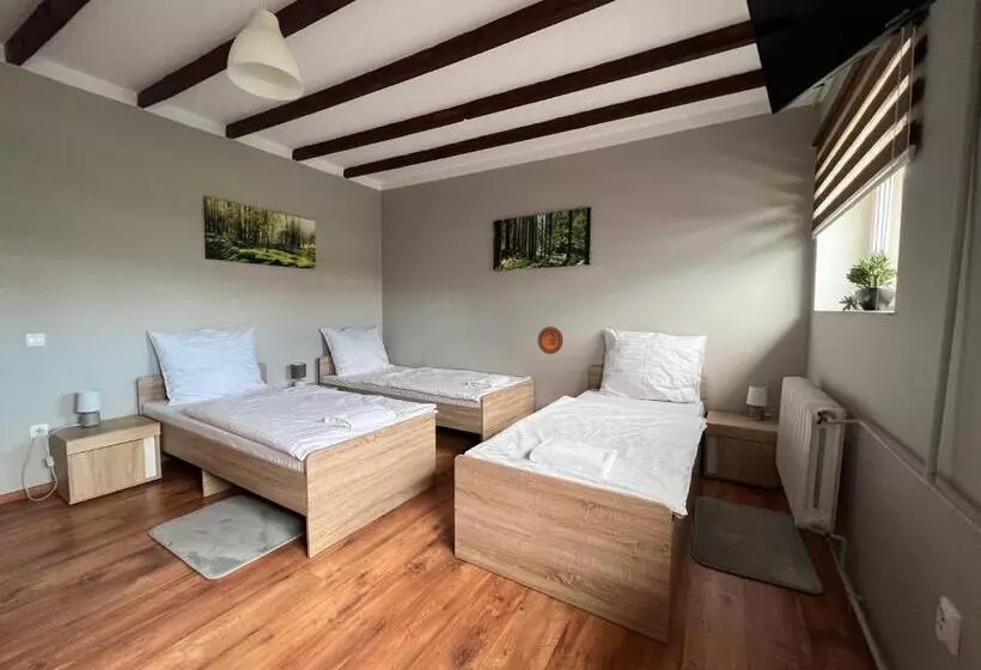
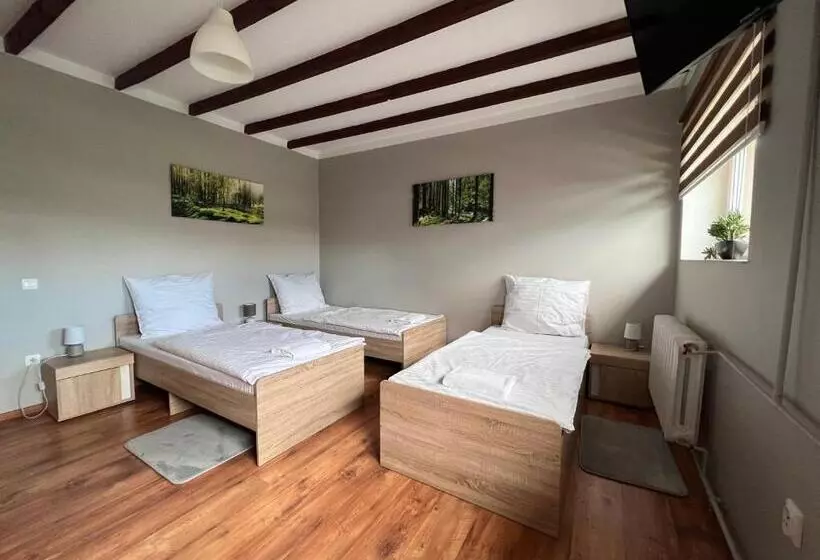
- decorative plate (549, 340)
